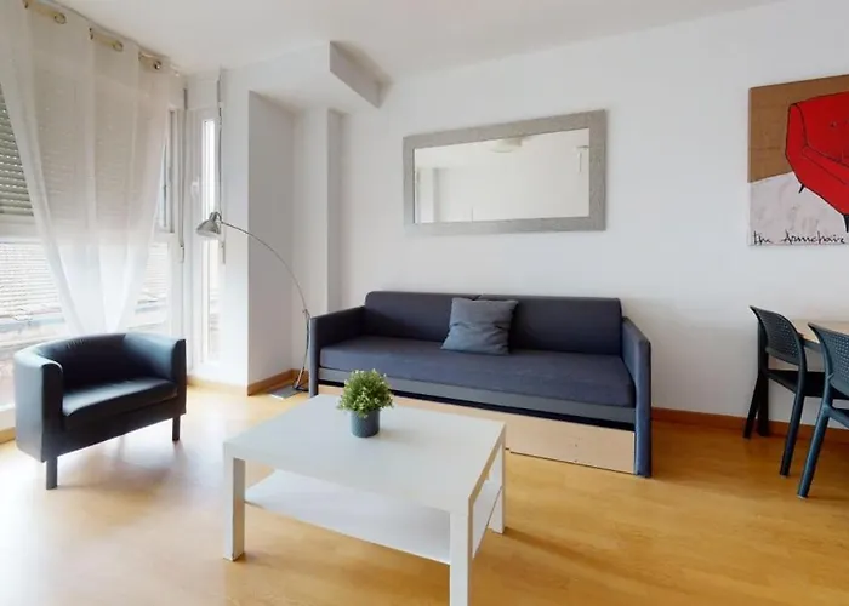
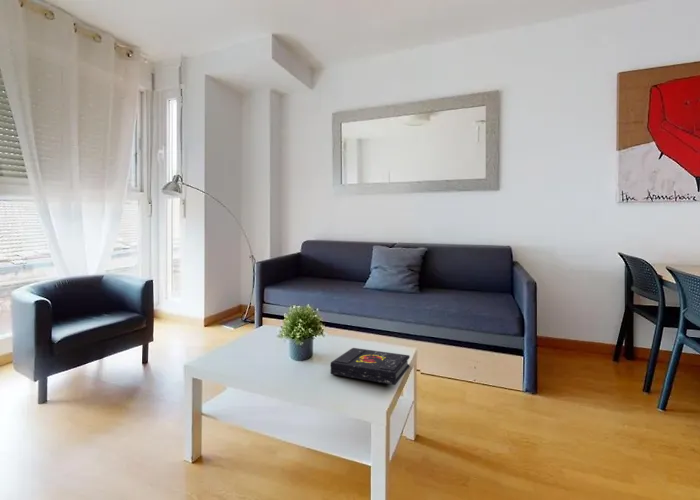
+ book (371, 364)
